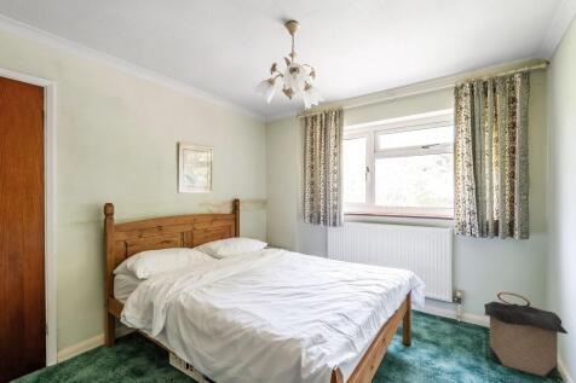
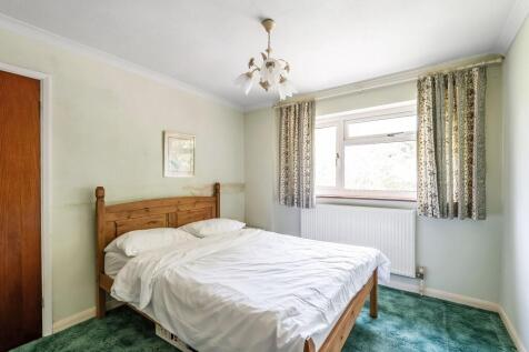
- laundry hamper (522, 327)
